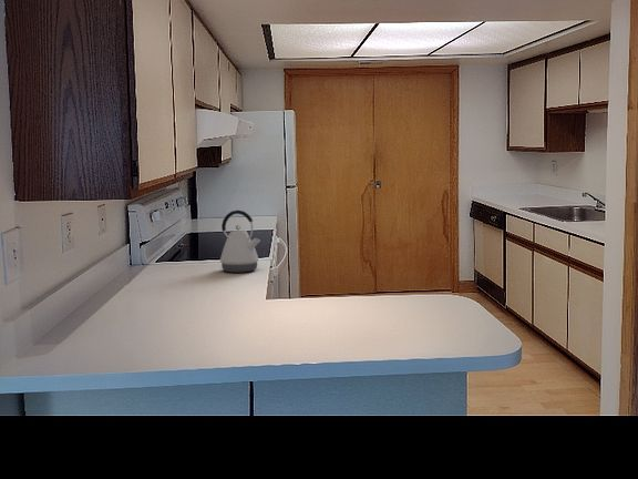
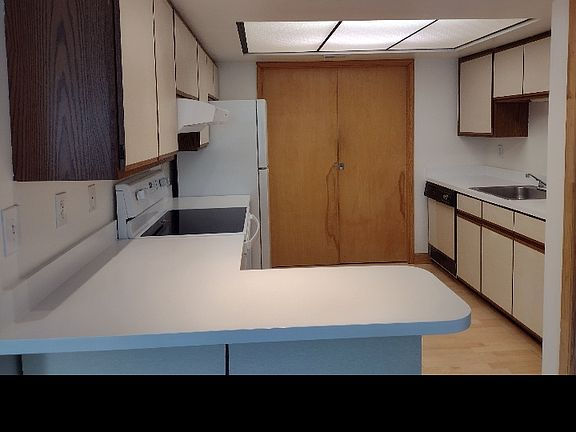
- kettle (239, 240)
